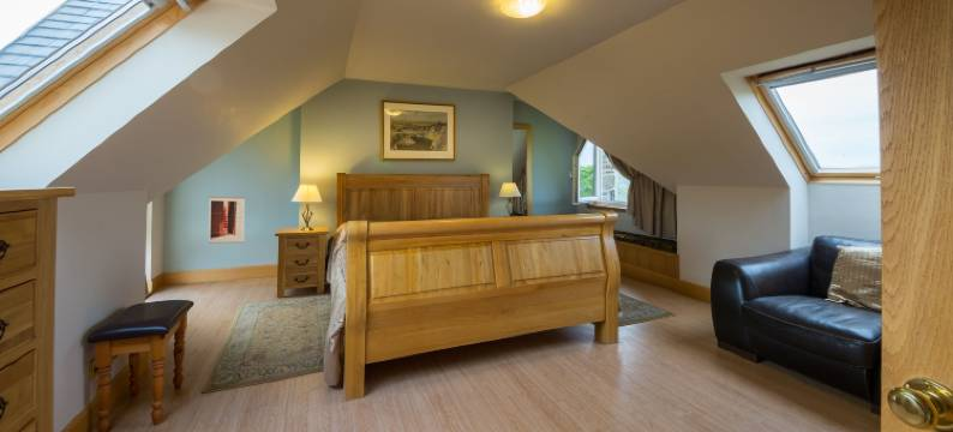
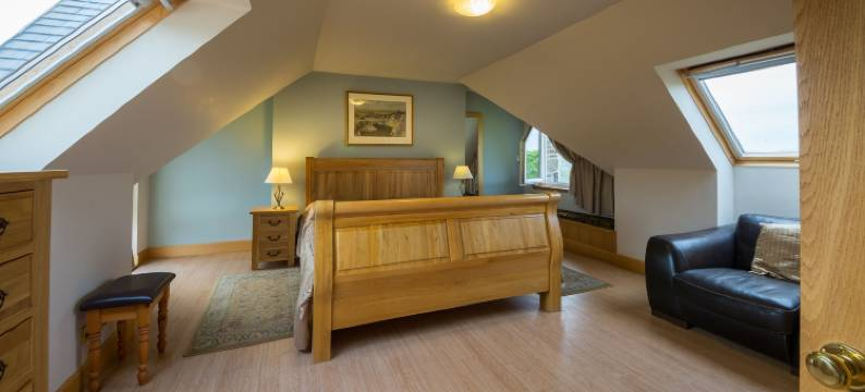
- wall art (227, 220)
